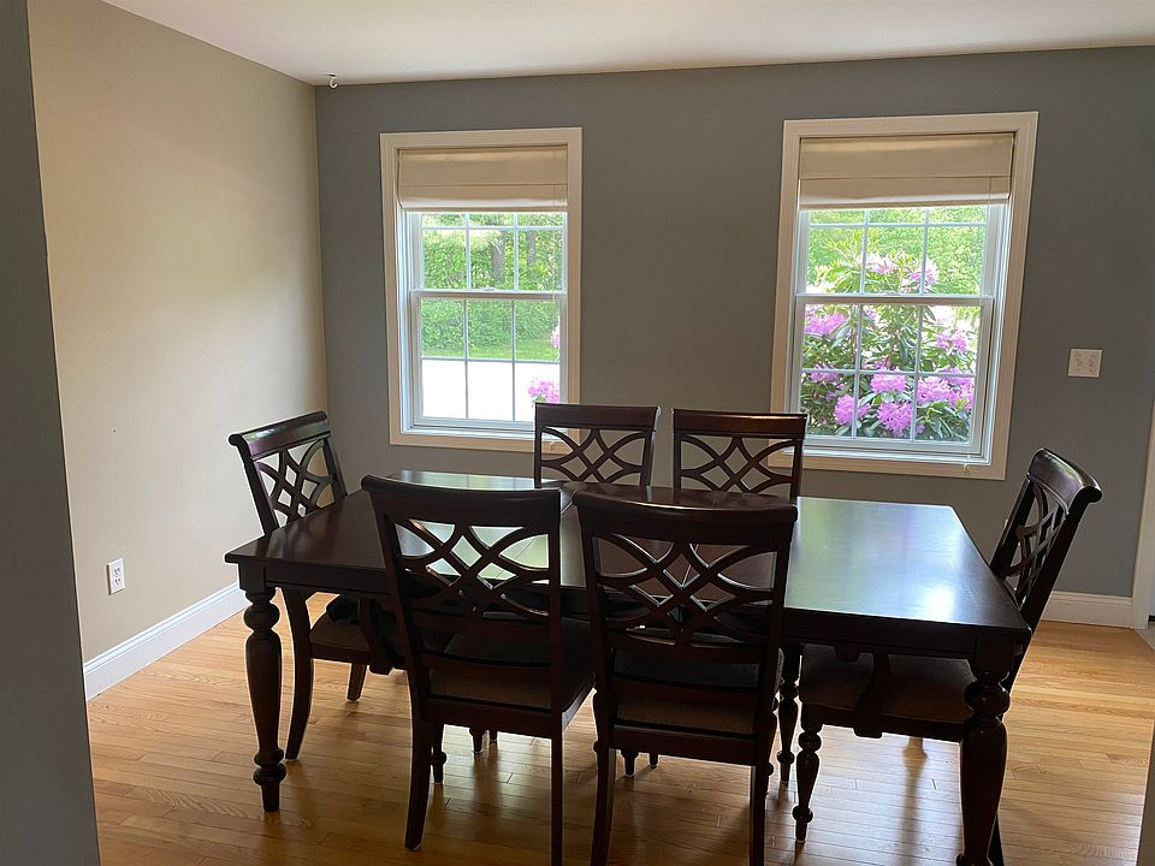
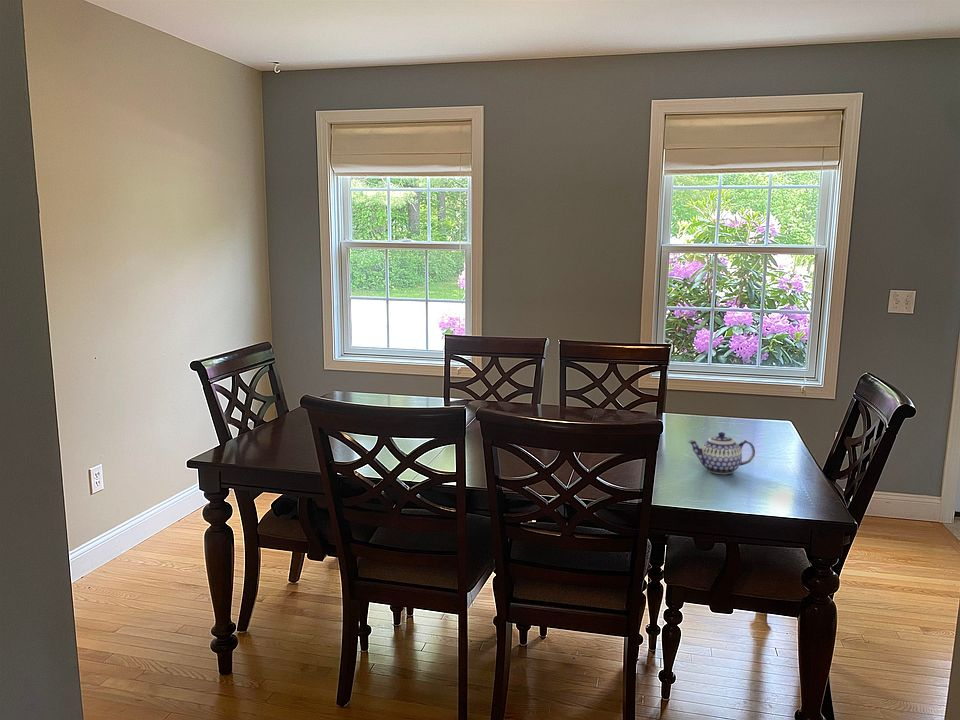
+ teapot (720, 451)
